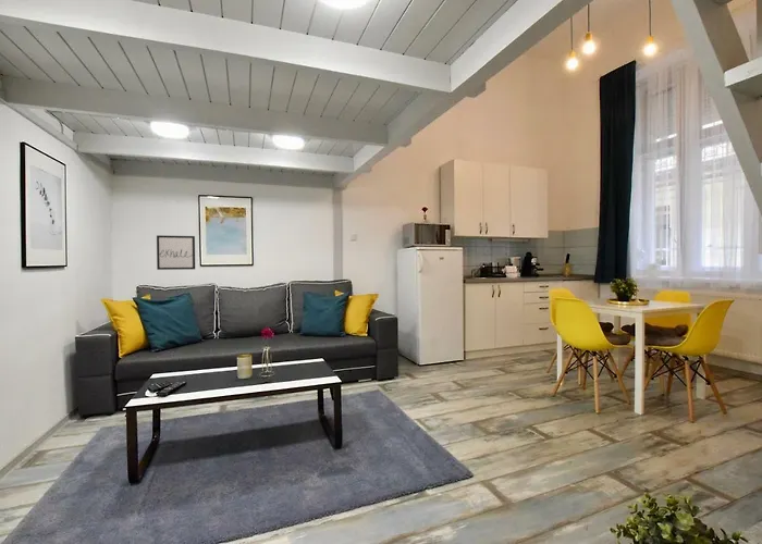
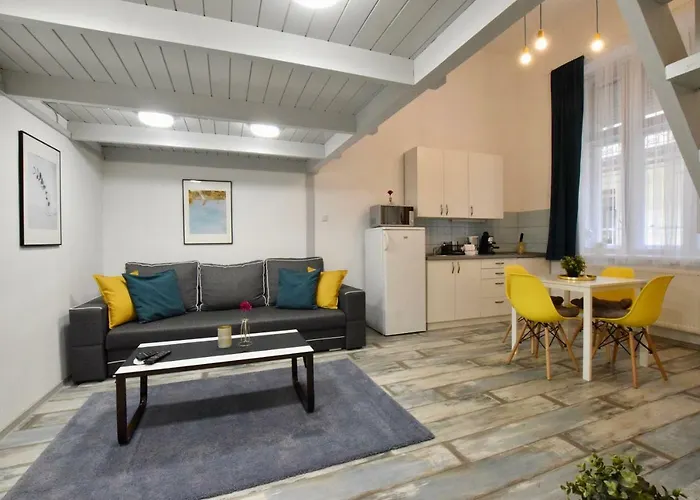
- wall art (175, 252)
